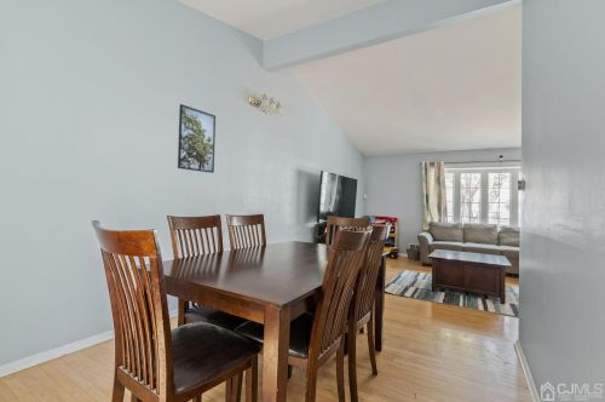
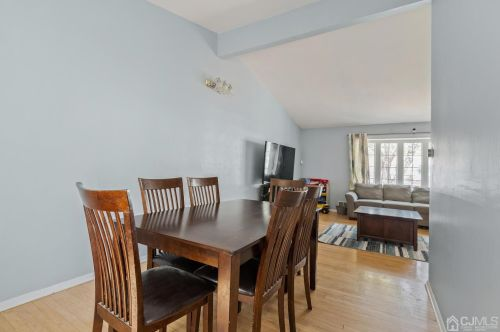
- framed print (197, 140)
